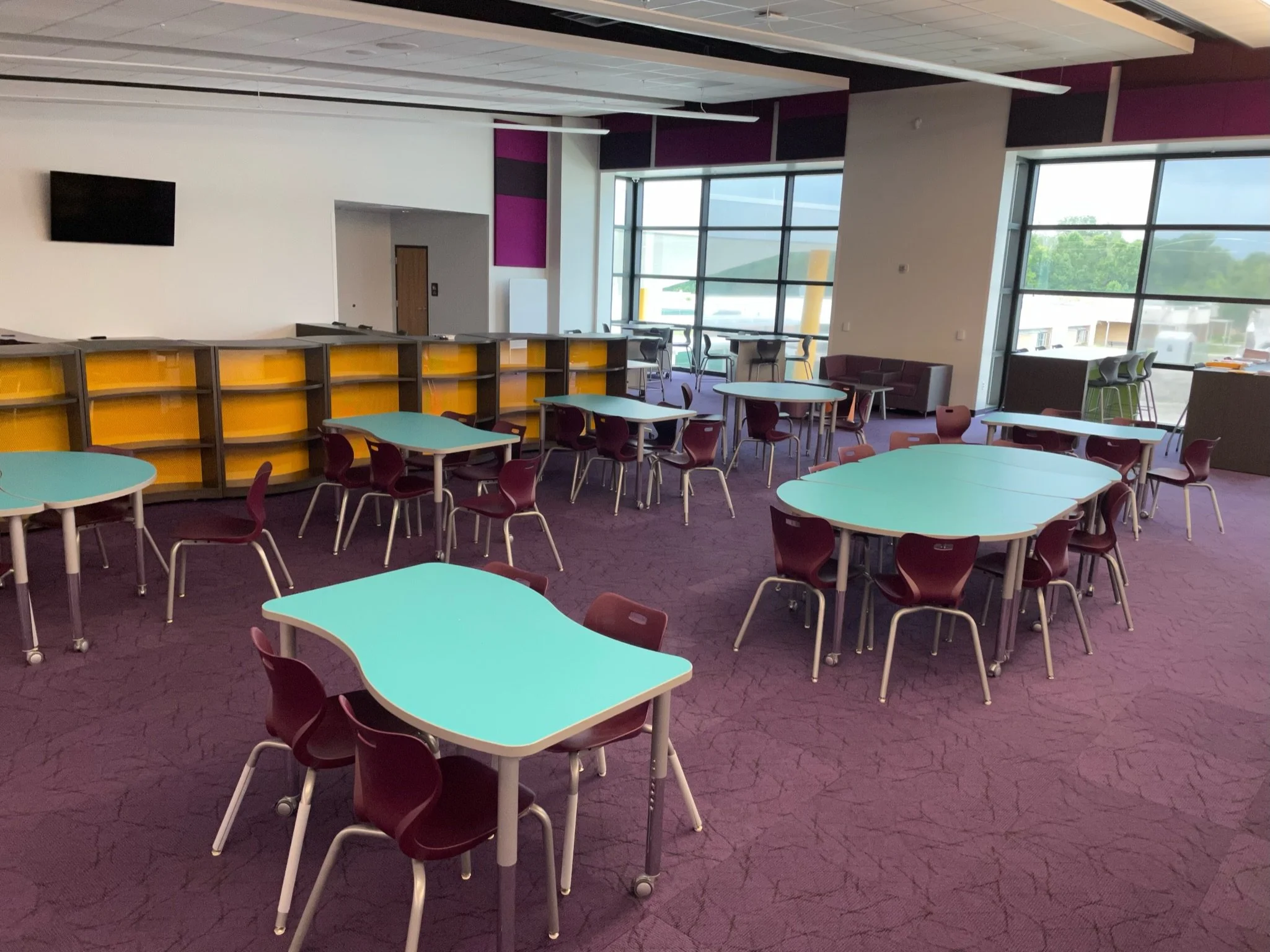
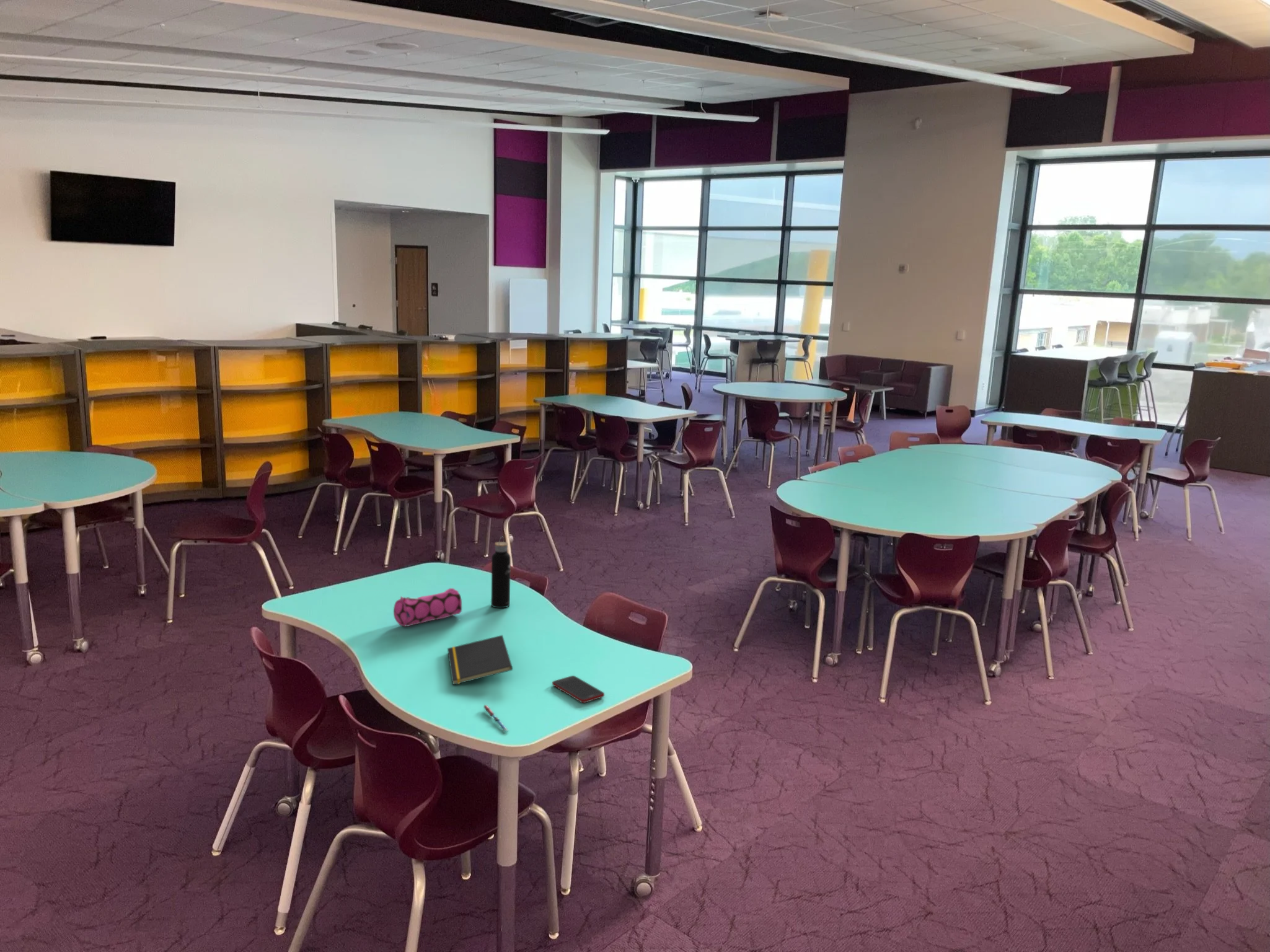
+ water bottle (501, 571)
+ pencil case (429, 606)
+ pen (495, 717)
+ notepad (478, 659)
+ cell phone (578, 689)
